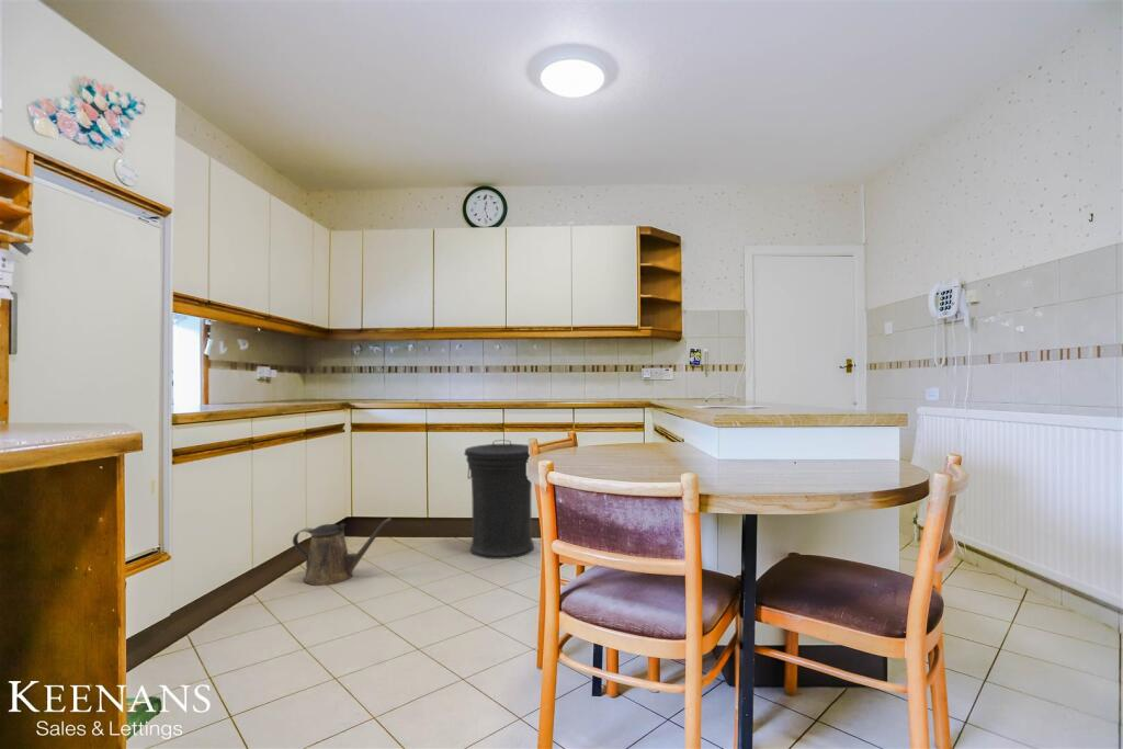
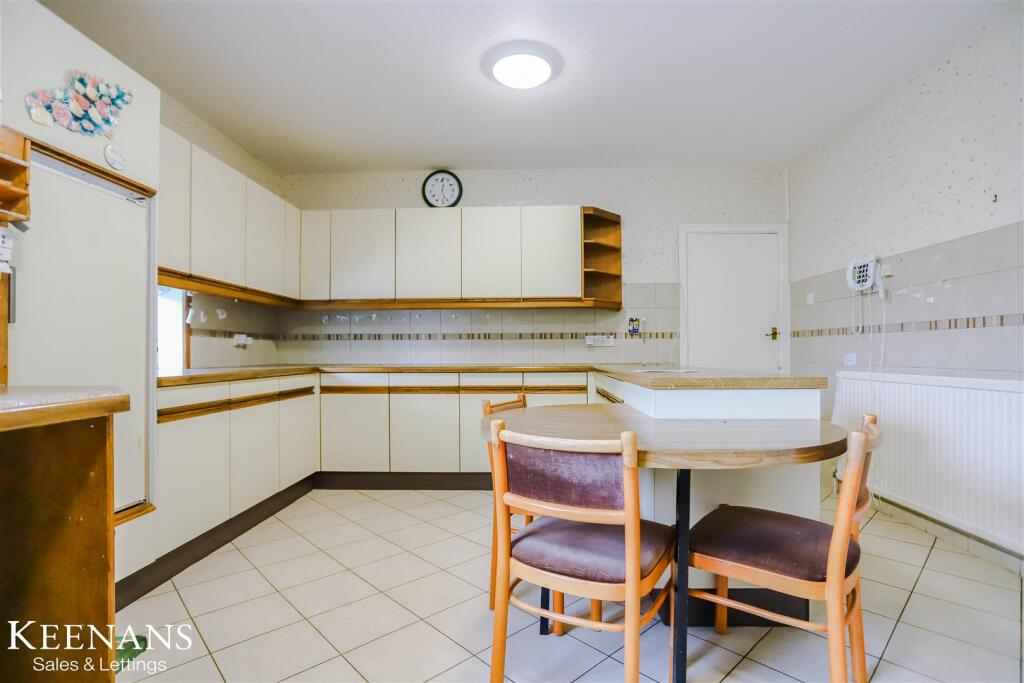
- watering can (342, 547)
- trash can (501, 493)
